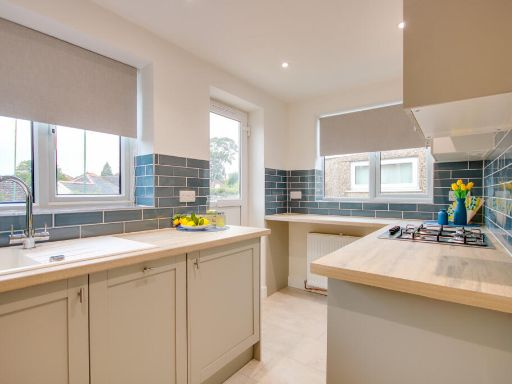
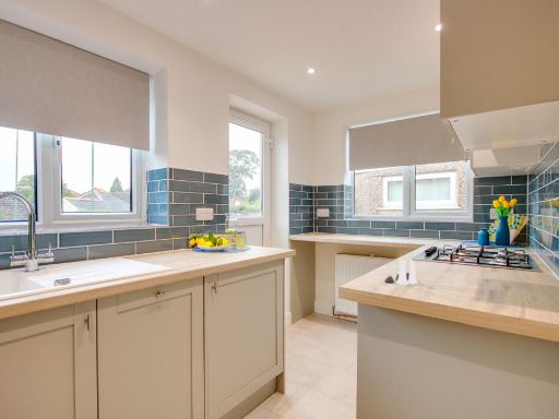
+ salt and pepper shaker set (402, 270)
